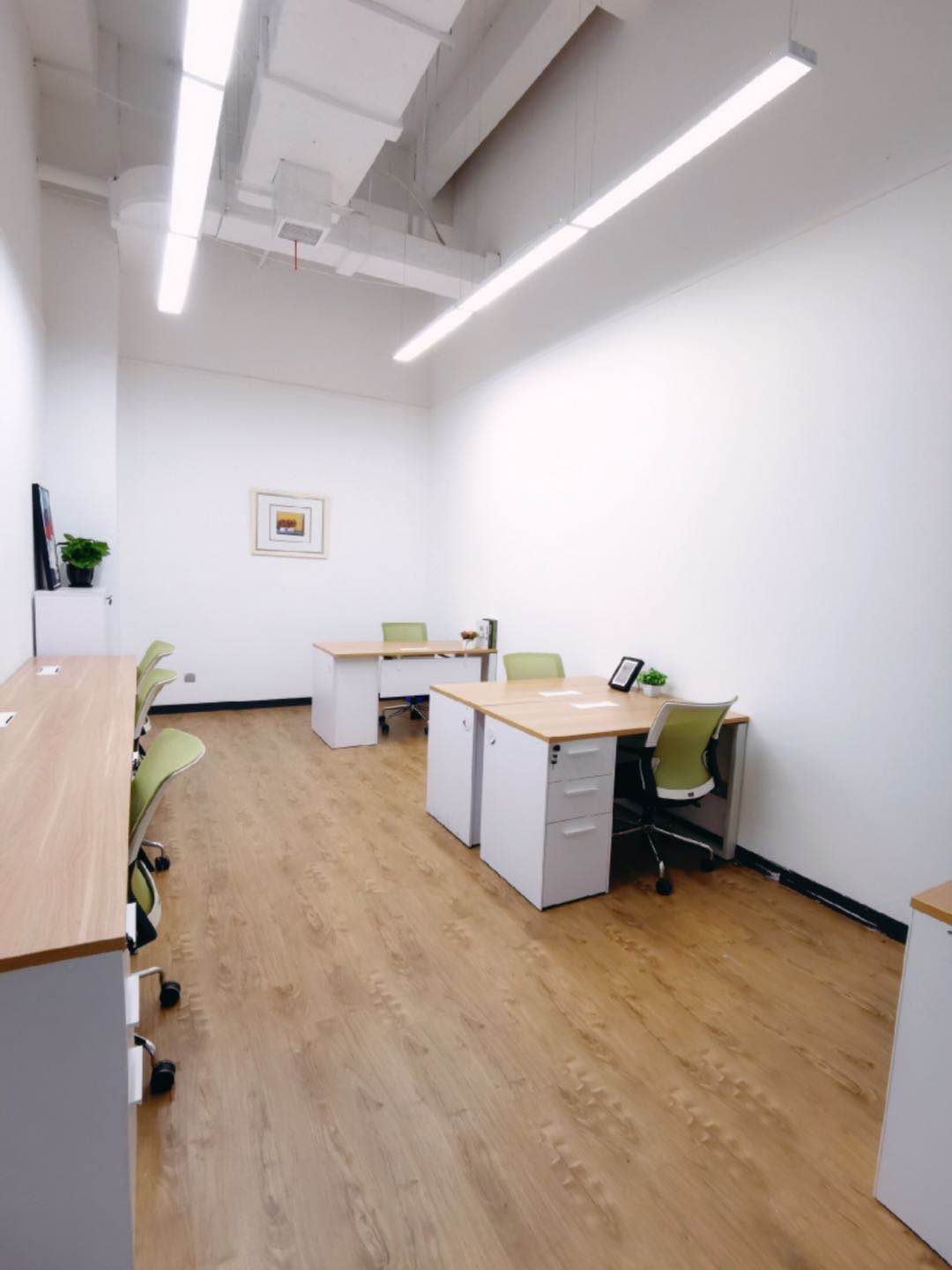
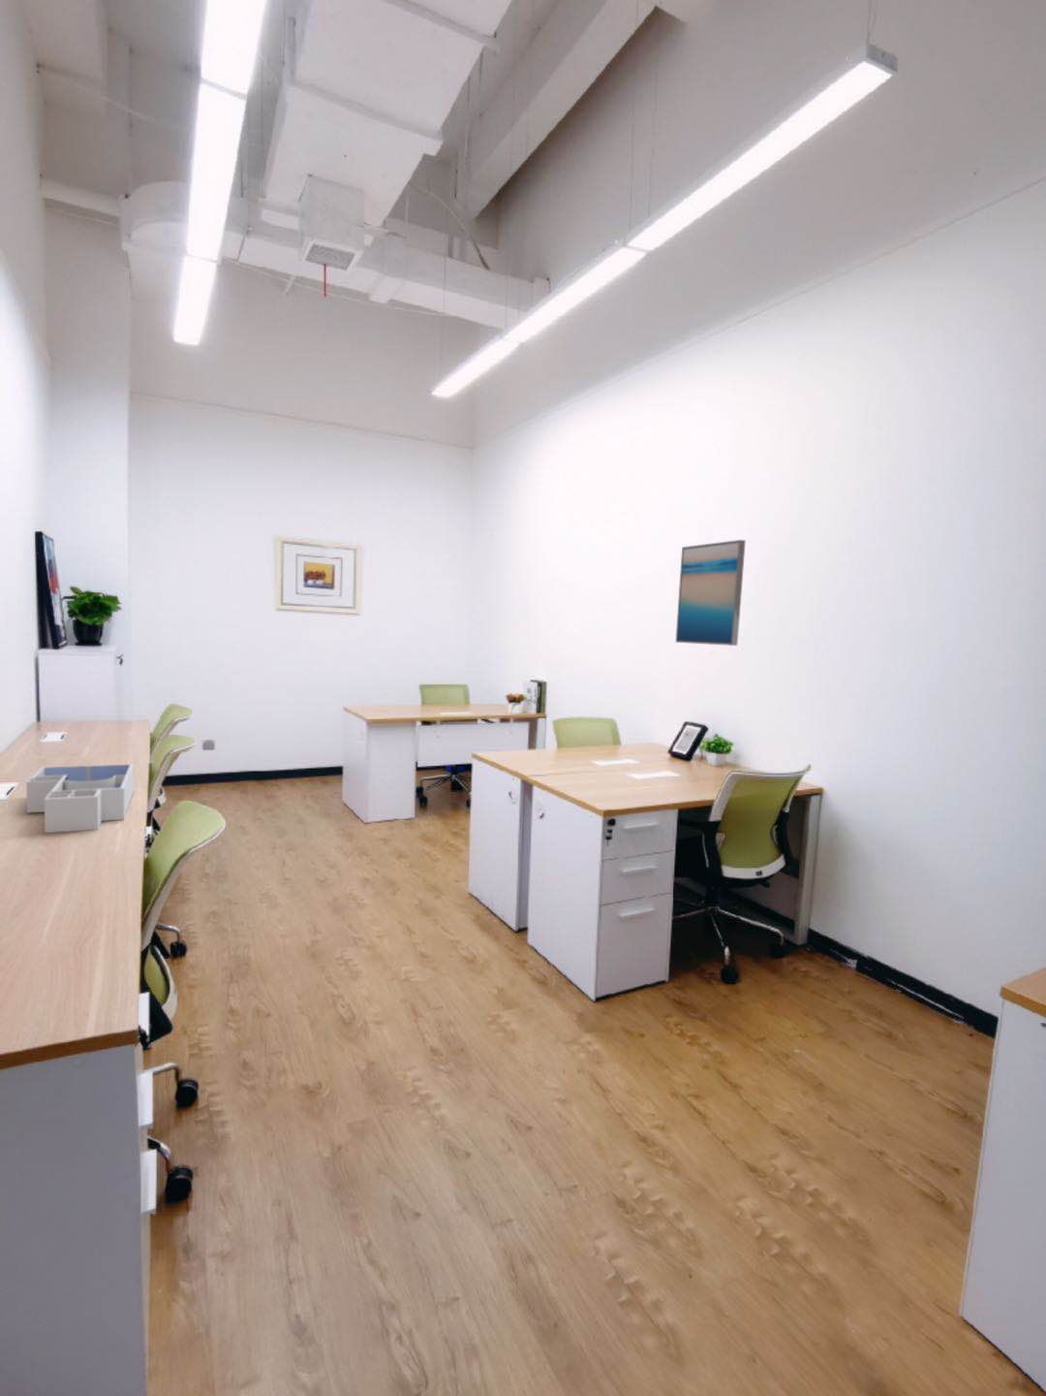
+ wall art (708, 594)
+ desk organizer (78, 795)
